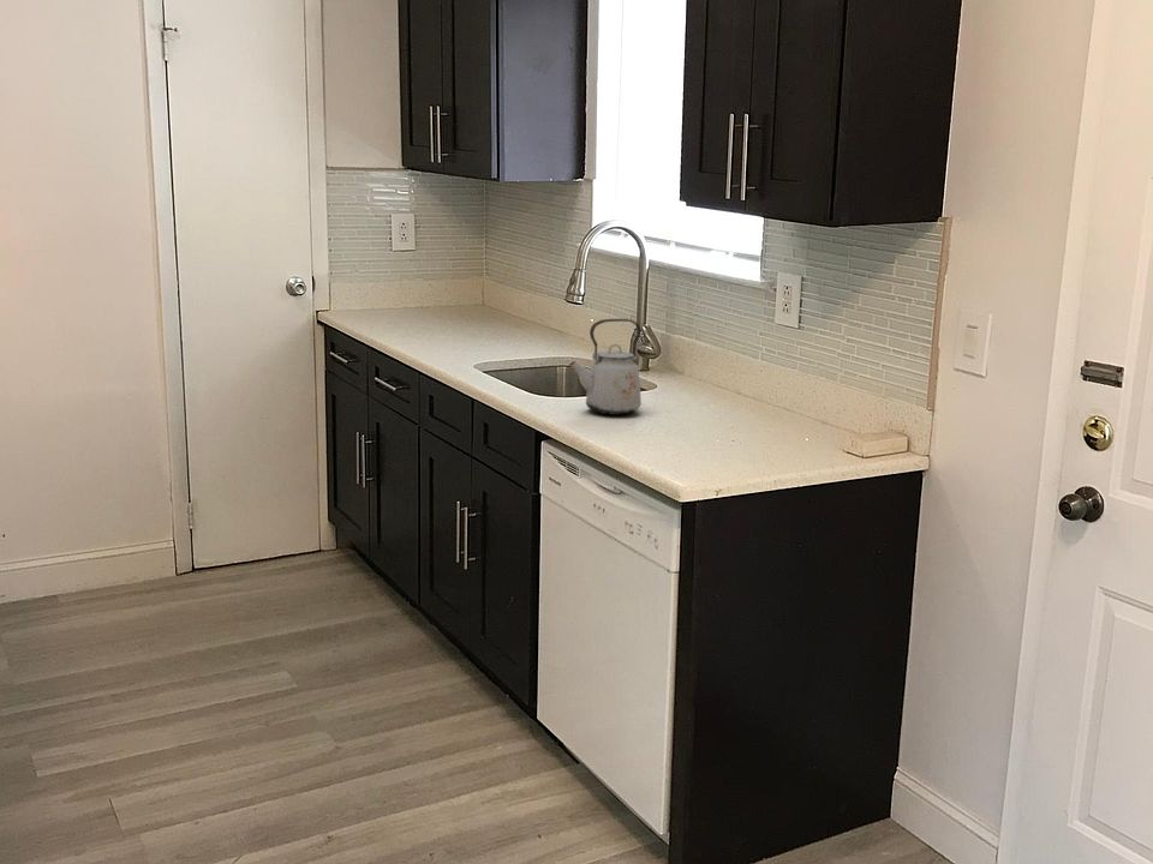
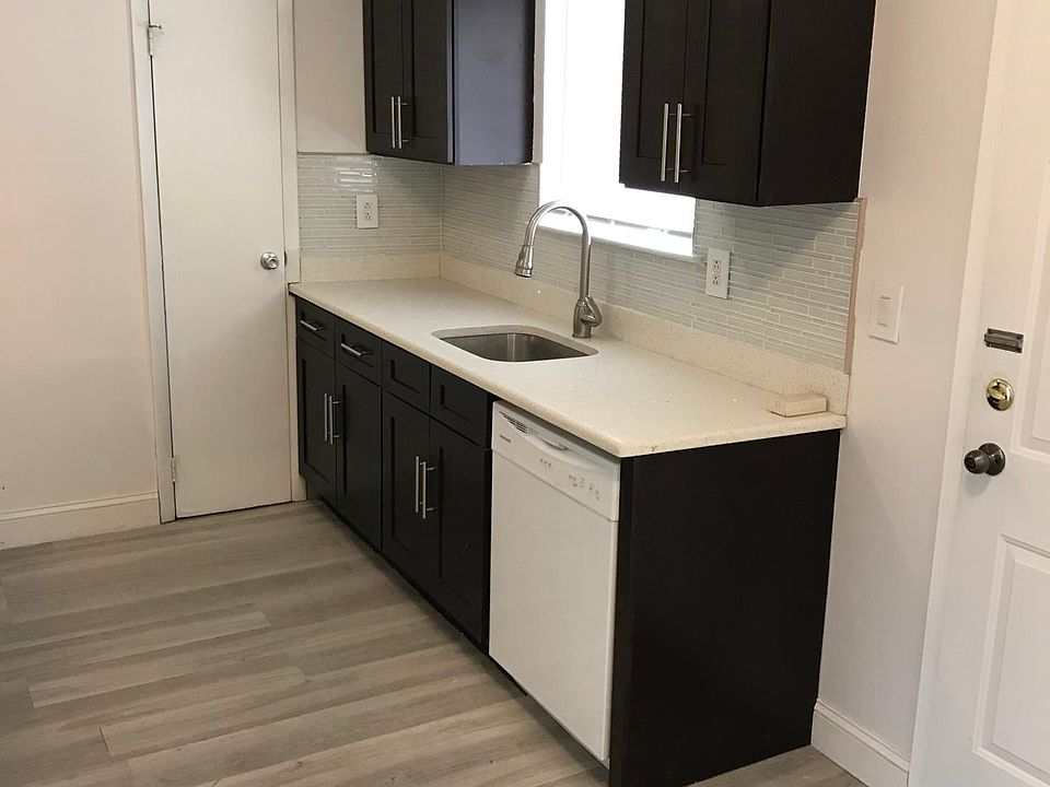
- kettle (604, 366)
